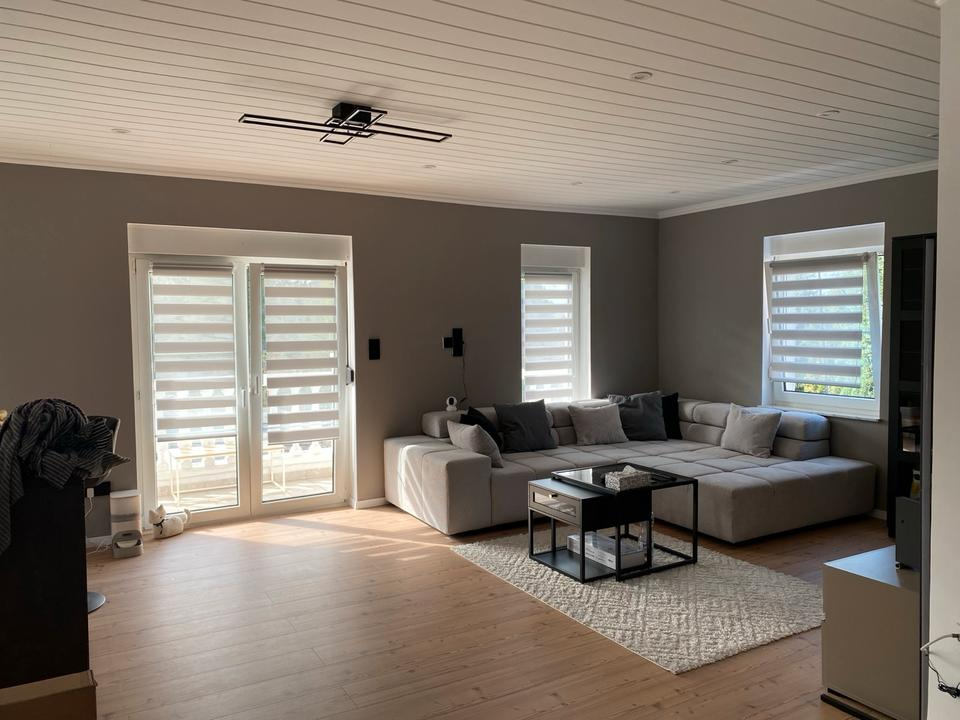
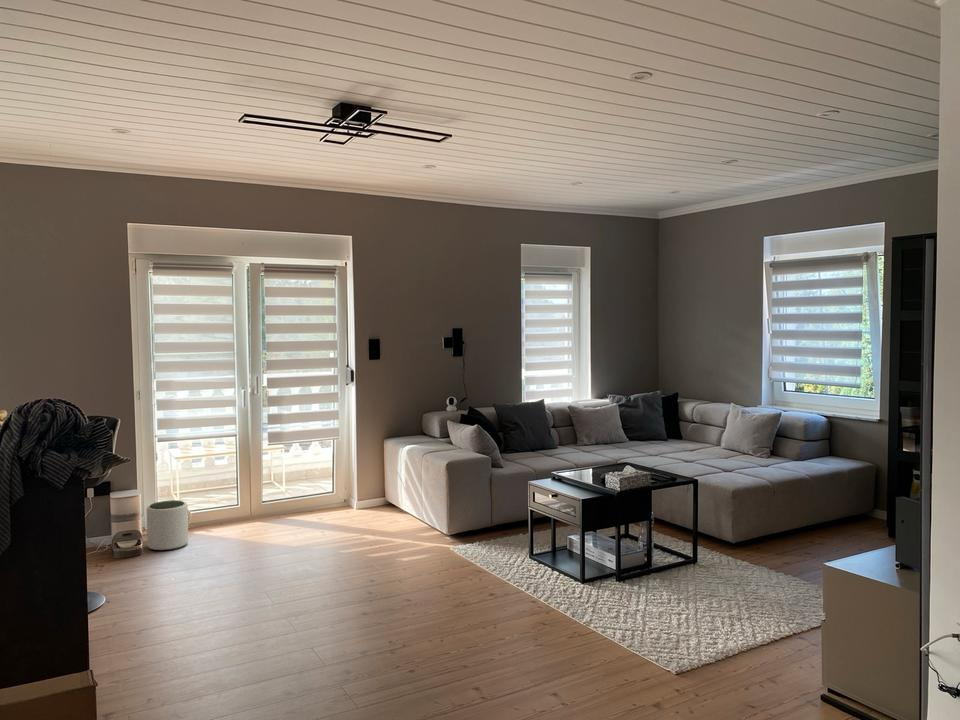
+ plant pot (167, 524)
